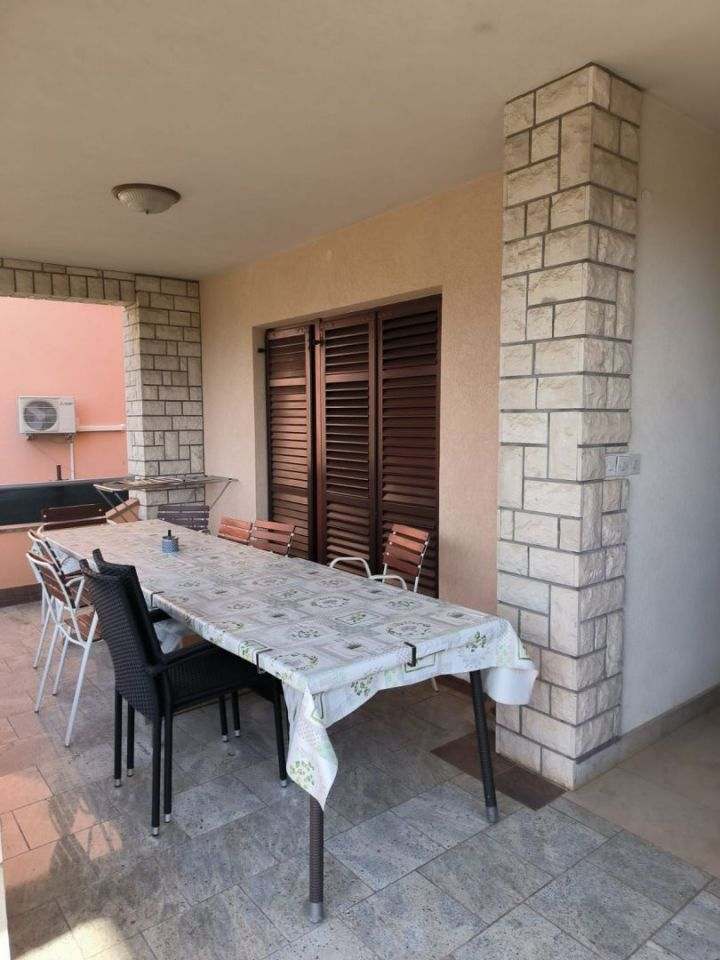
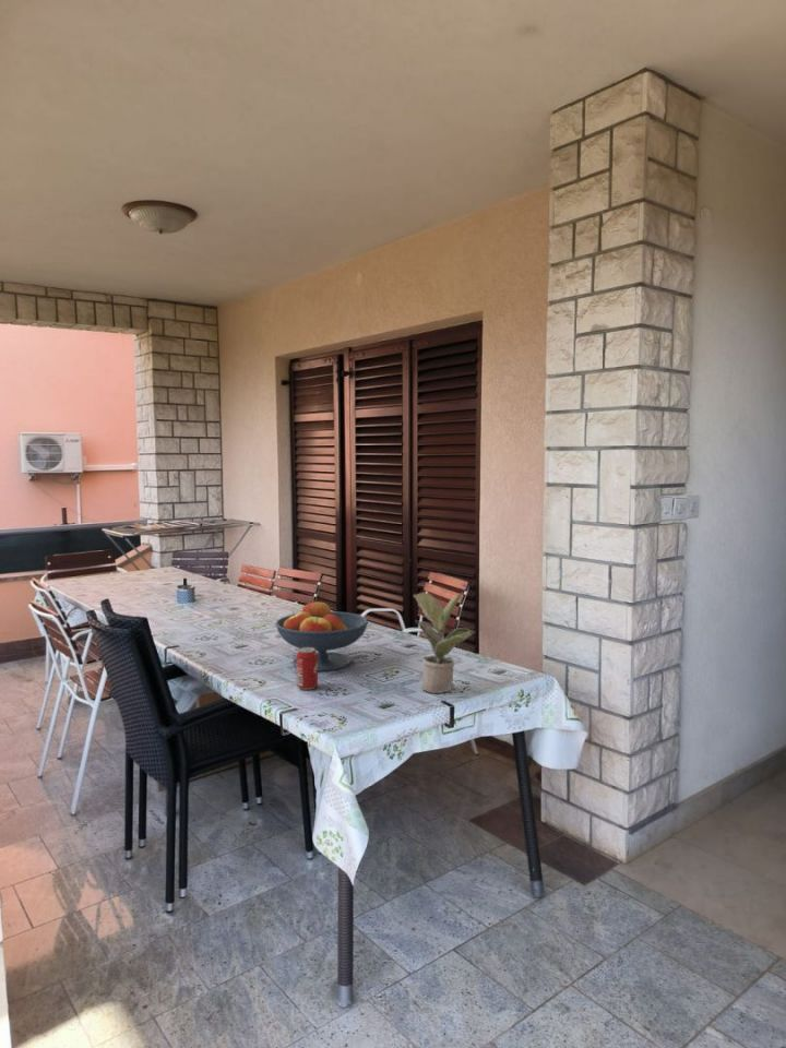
+ fruit bowl (322, 634)
+ potted plant (446, 639)
+ beverage can (307, 668)
